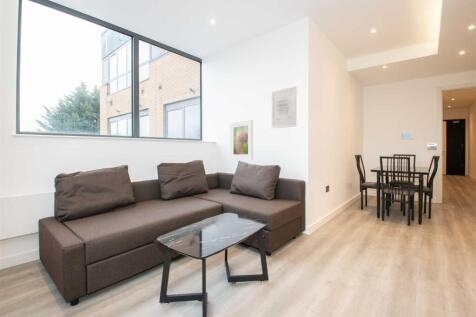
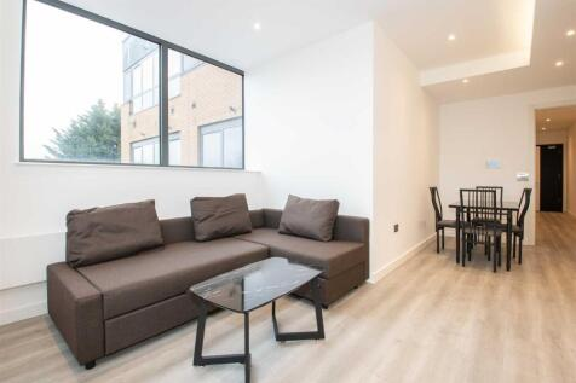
- wall art (283, 108)
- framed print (240, 140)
